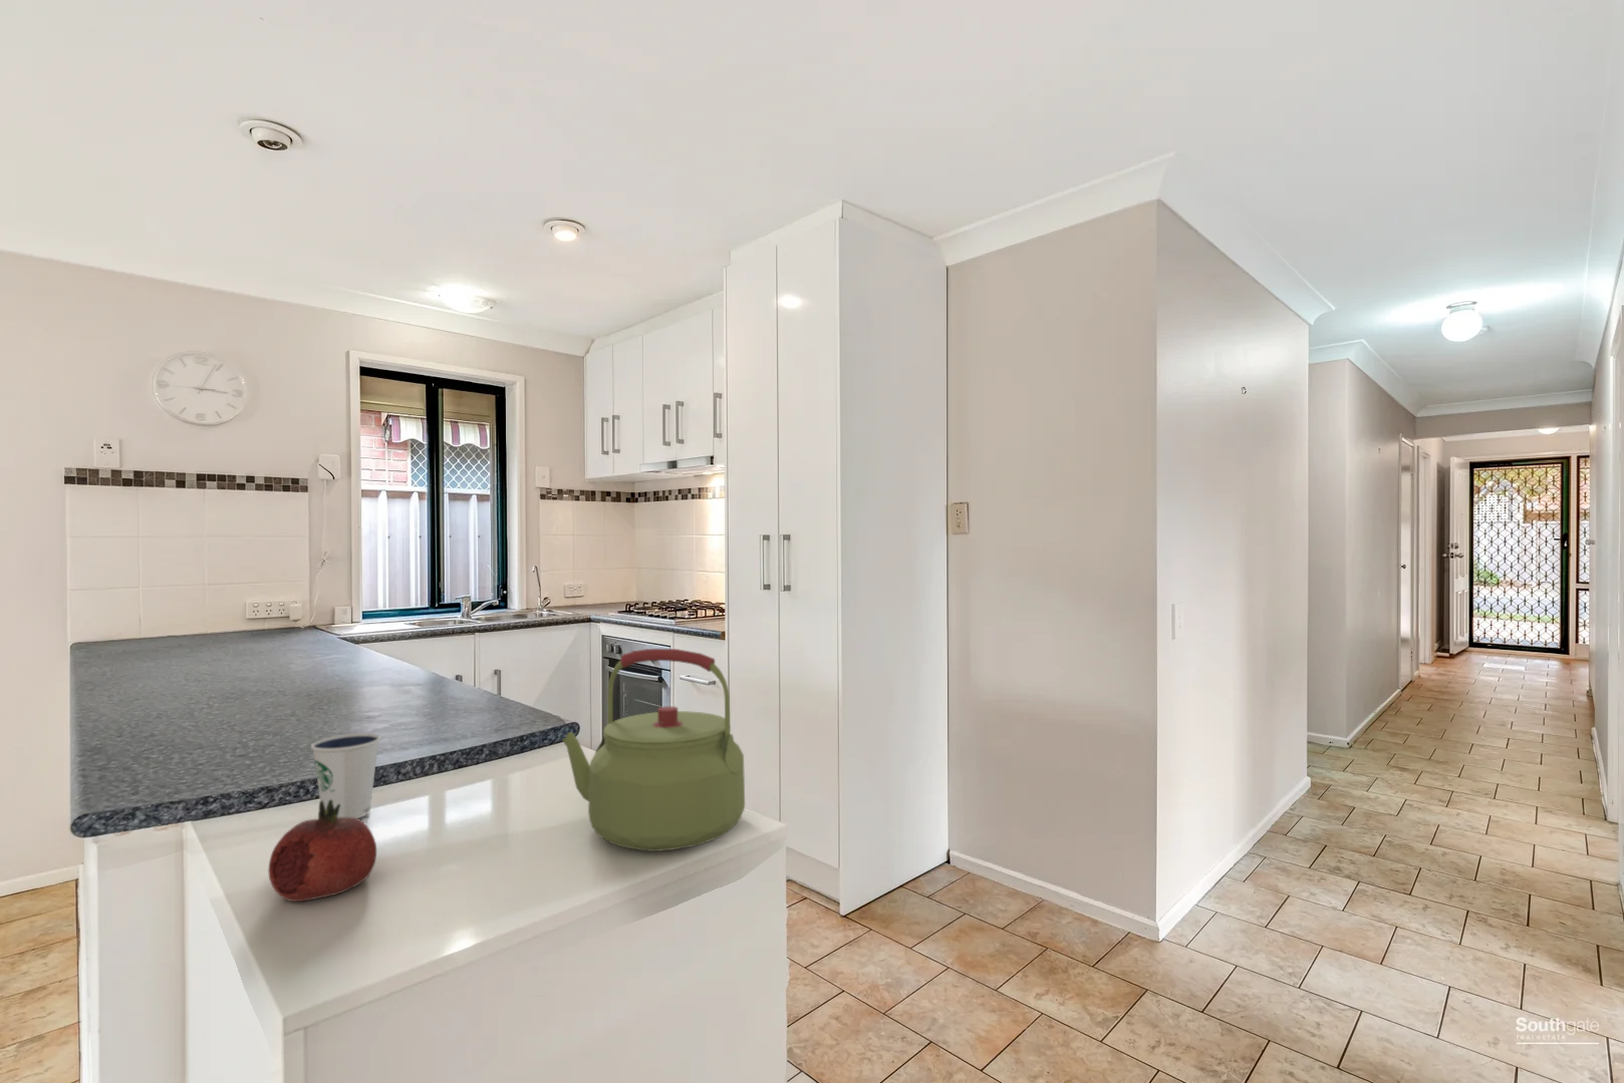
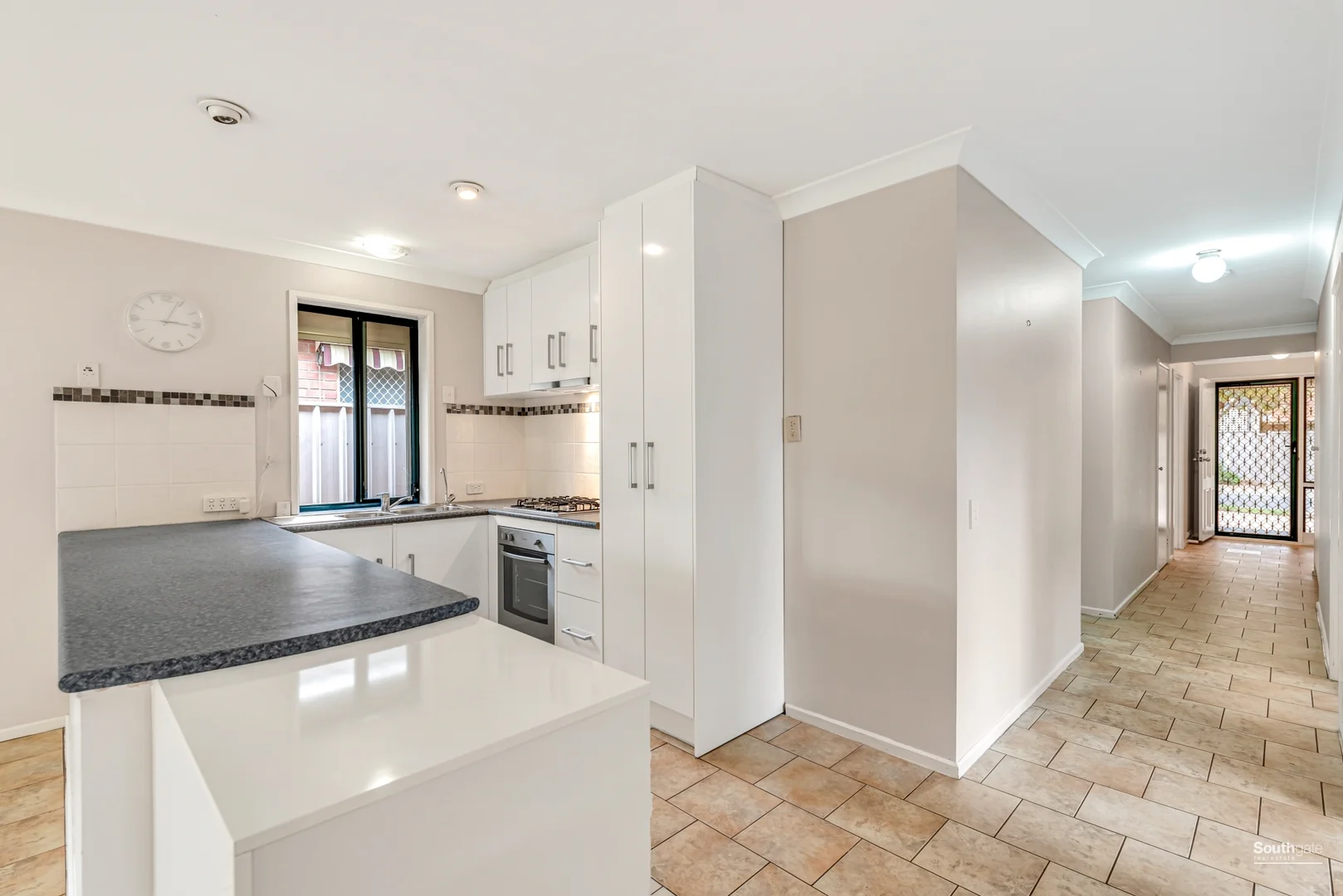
- fruit (325, 844)
- kettle (647, 735)
- dixie cup (346, 778)
